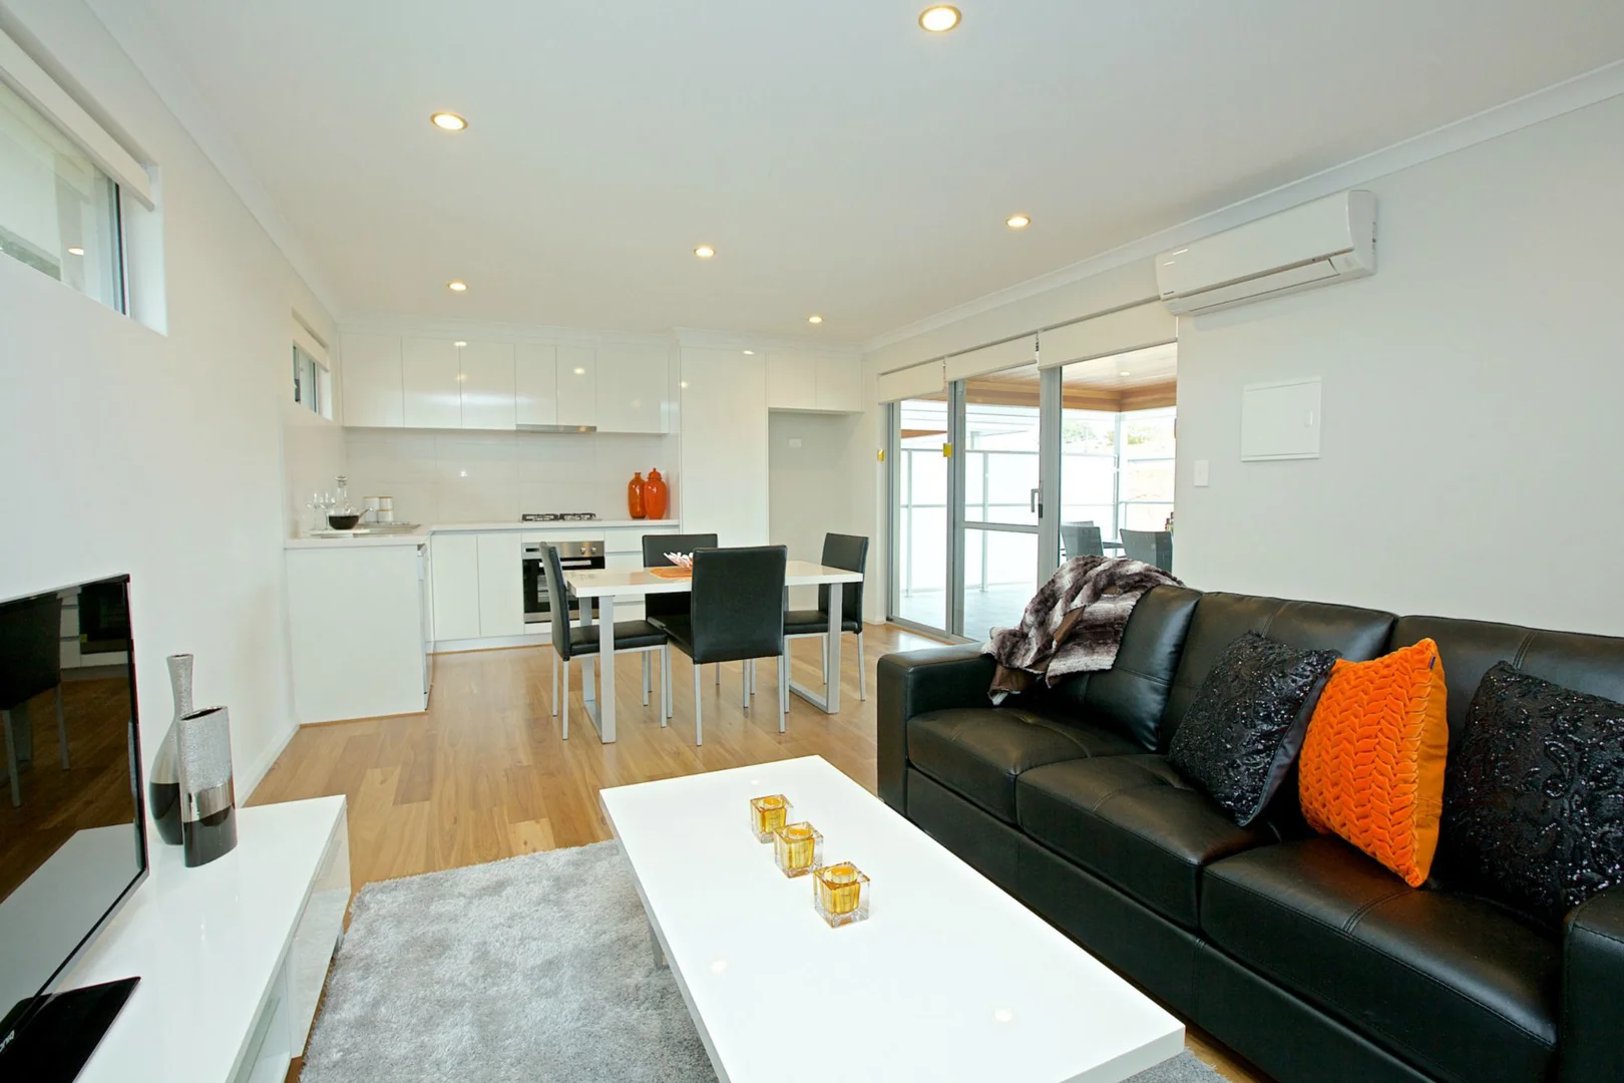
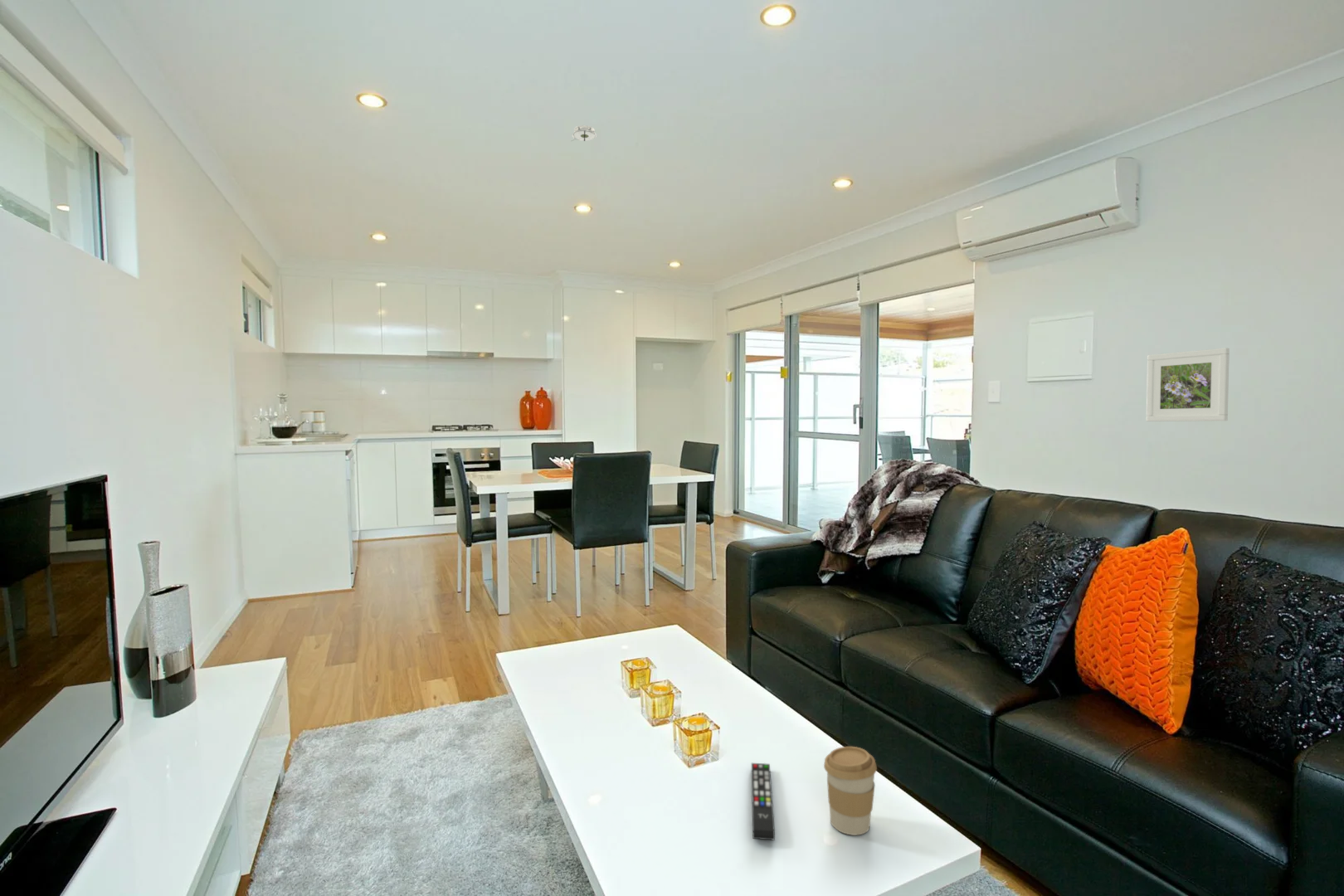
+ coffee cup (850, 788)
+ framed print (1186, 386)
+ remote control (762, 797)
+ smoke detector (583, 133)
